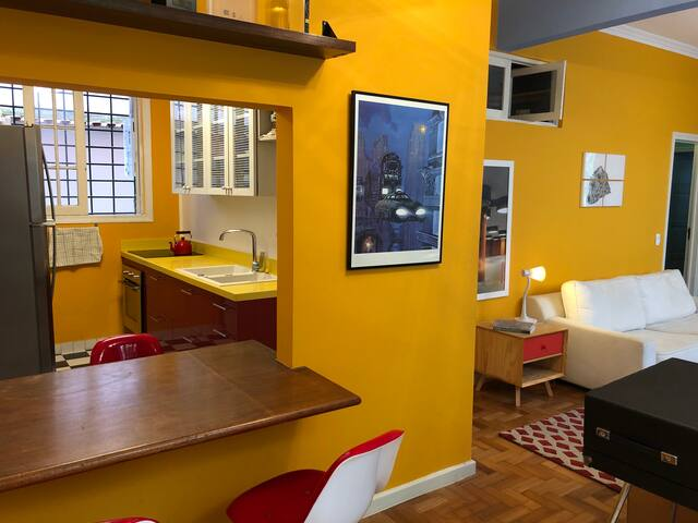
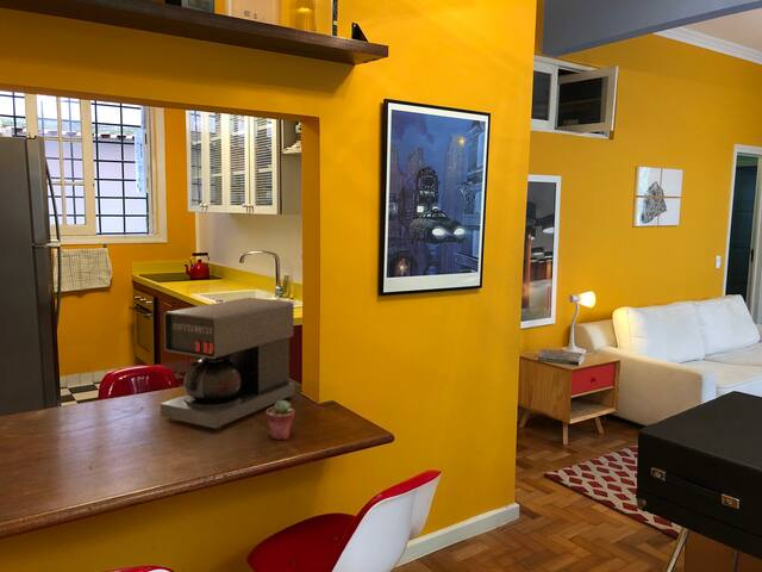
+ potted succulent (280, 417)
+ coffee maker (232, 358)
